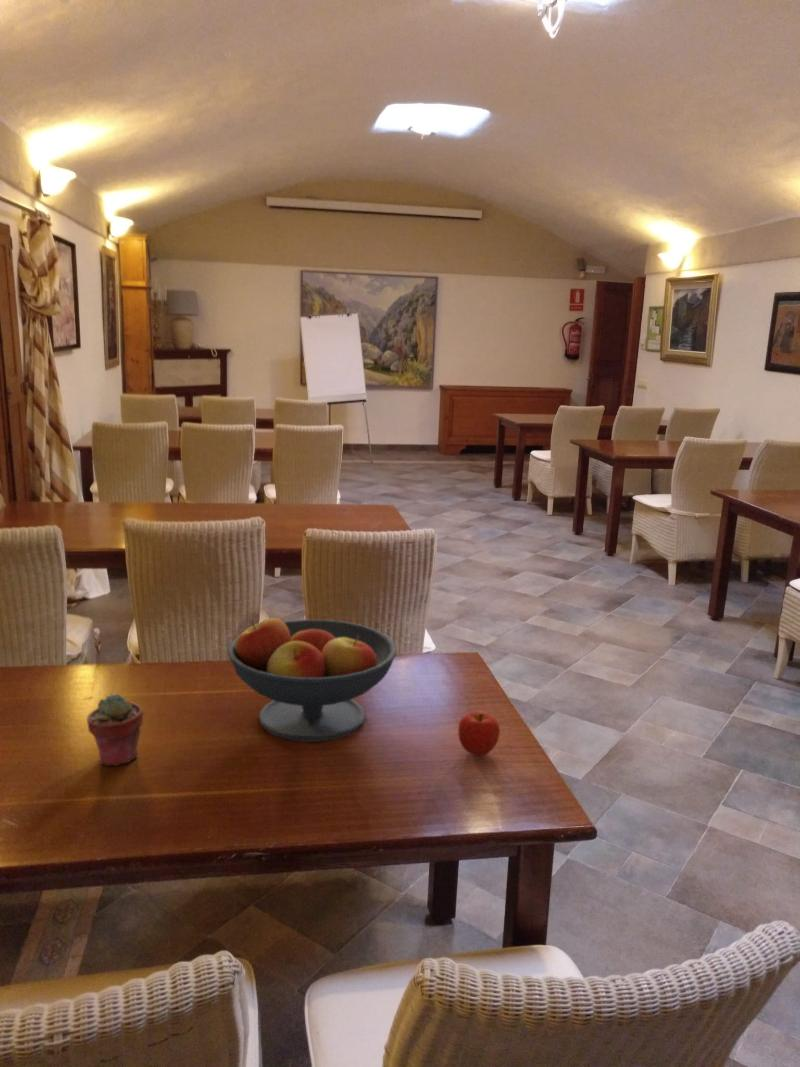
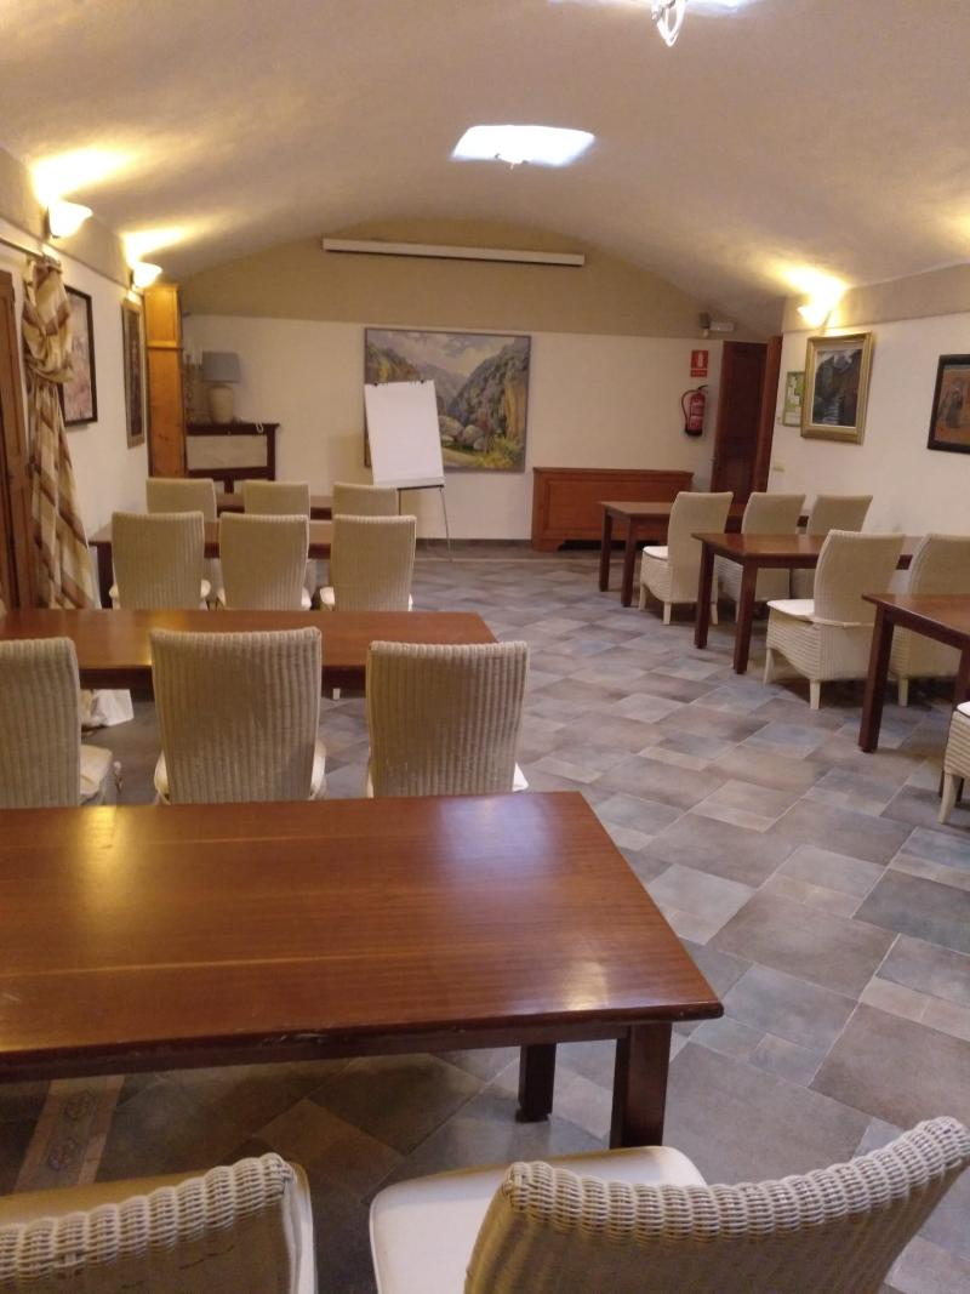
- potted succulent (115, 726)
- fruit bowl (313, 669)
- fruit (478, 732)
